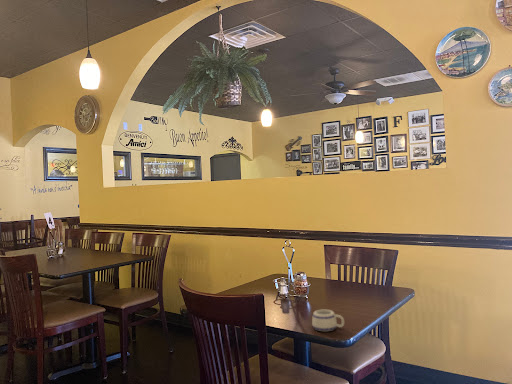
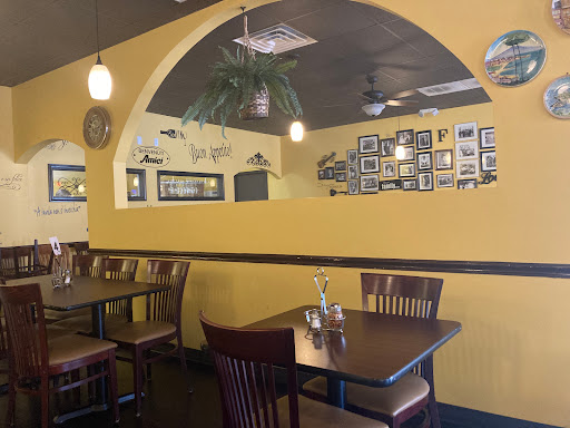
- mug (328, 320)
